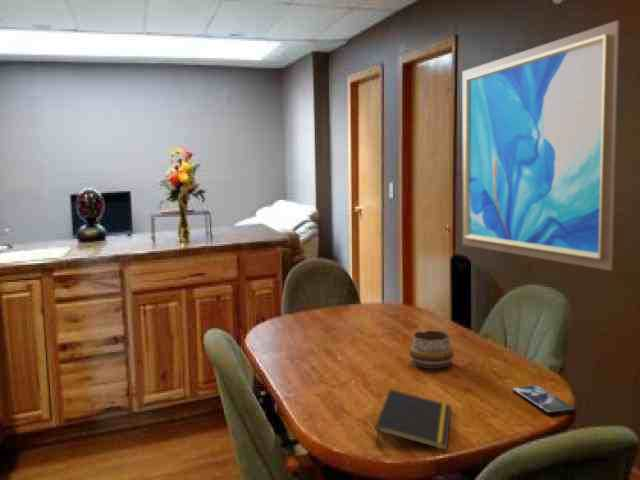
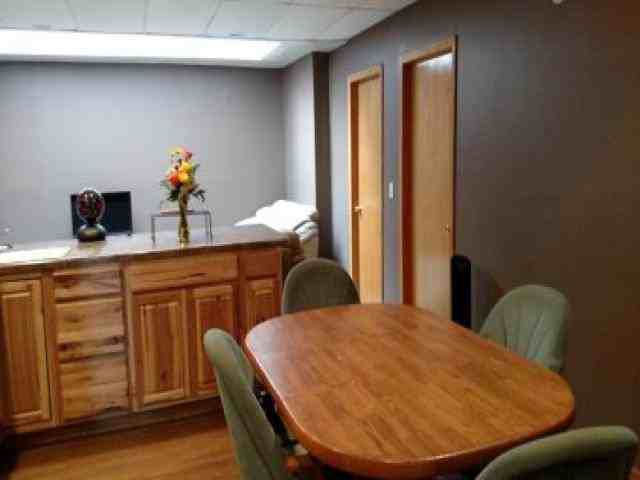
- smartphone (542, 399)
- decorative bowl (431, 349)
- notepad (415, 416)
- wall art (524, 154)
